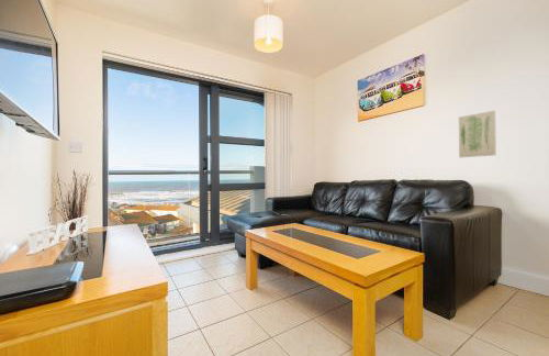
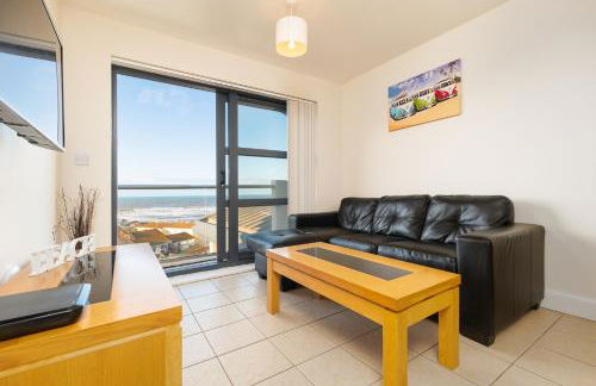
- wall art (475, 135)
